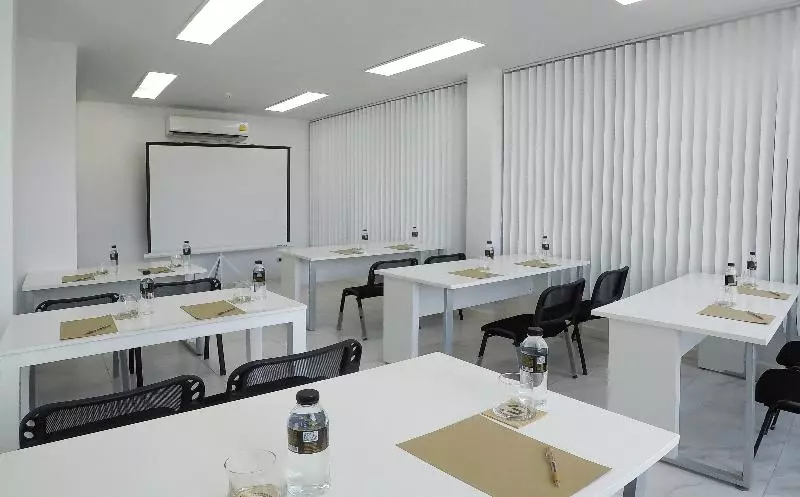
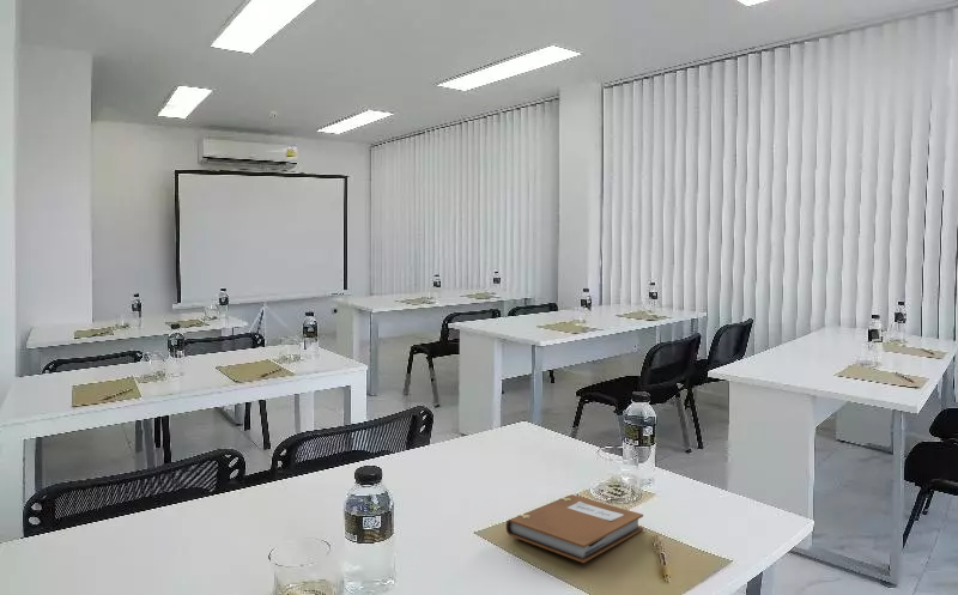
+ notebook (576, 523)
